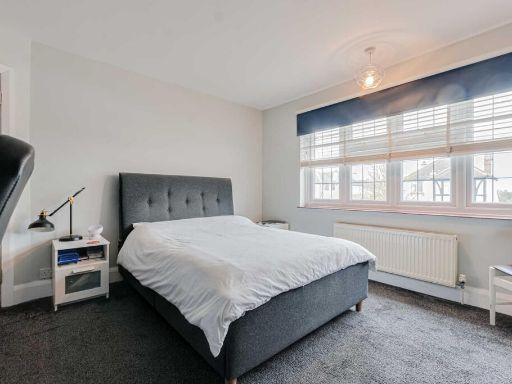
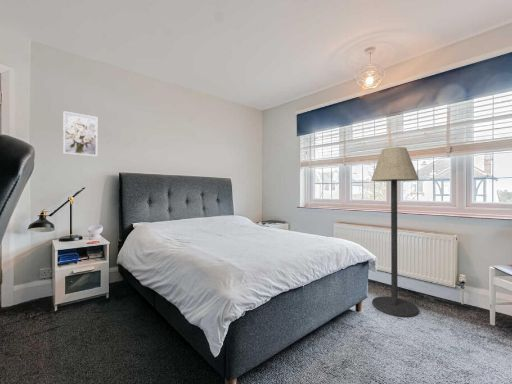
+ floor lamp (394, 227)
+ wall art (80, 134)
